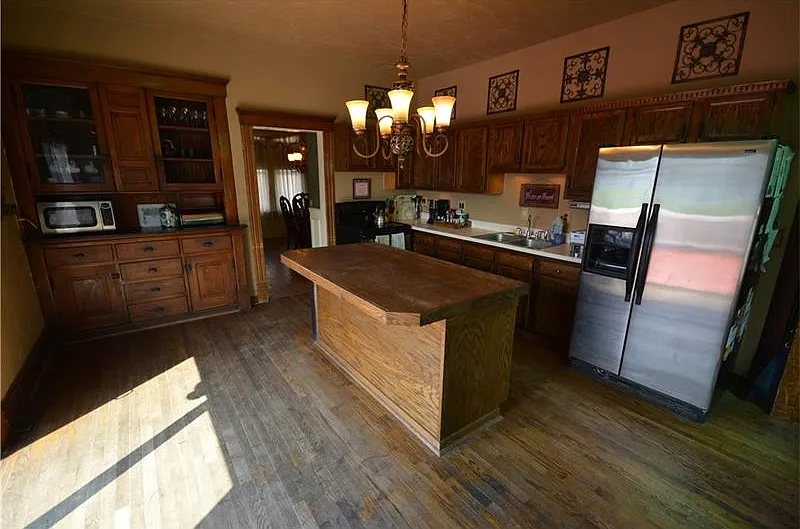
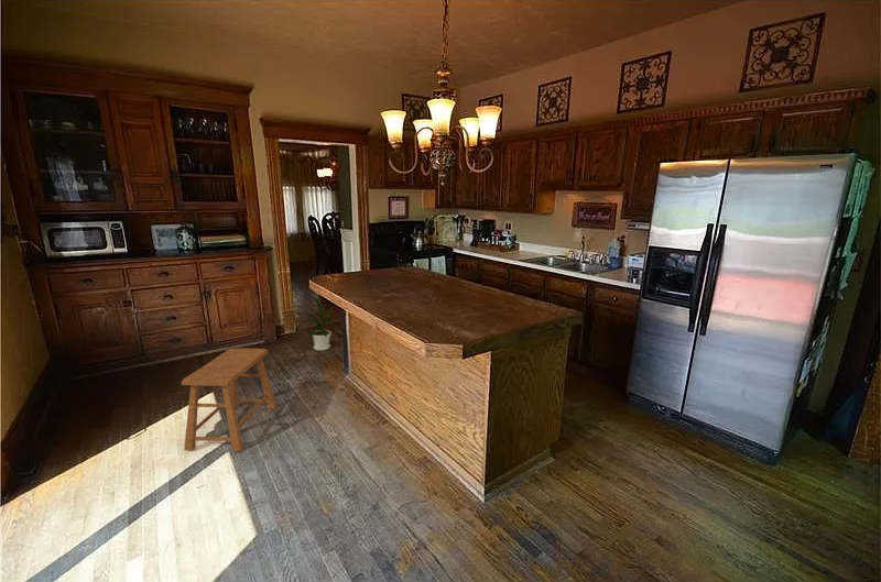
+ house plant (319, 323)
+ stool (231, 395)
